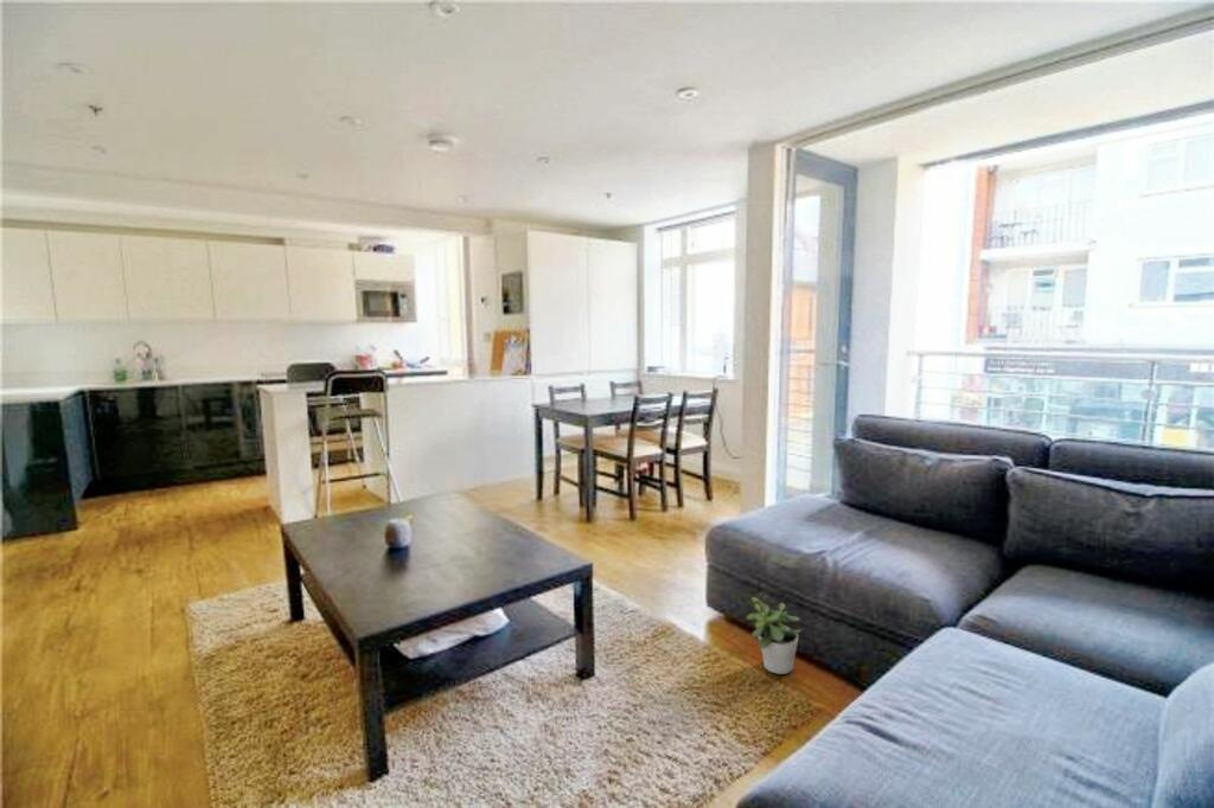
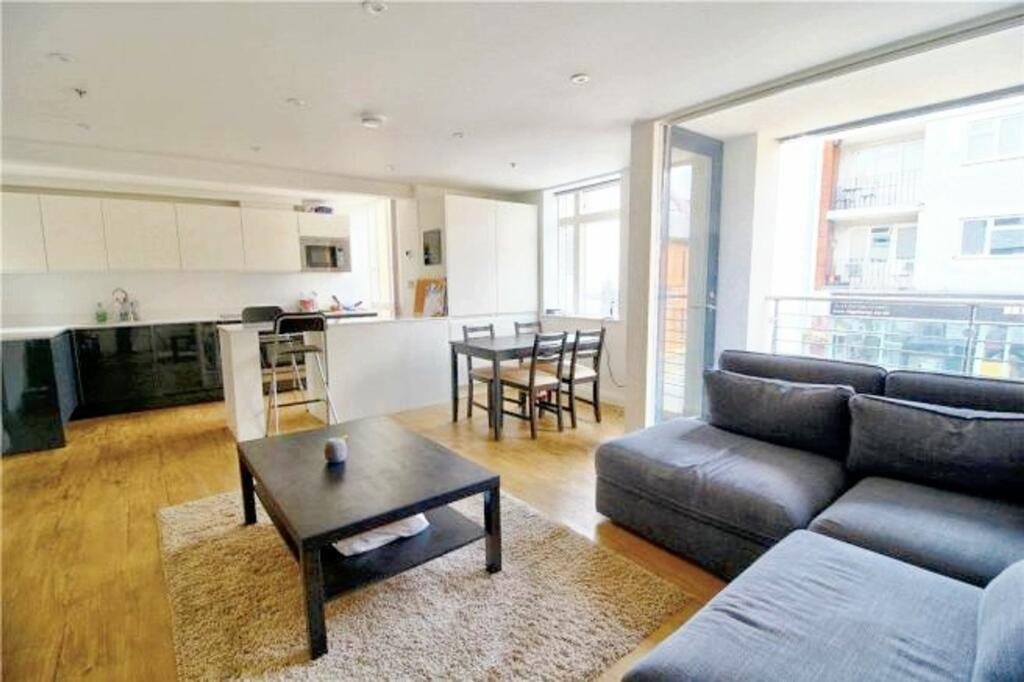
- potted plant (768, 633)
